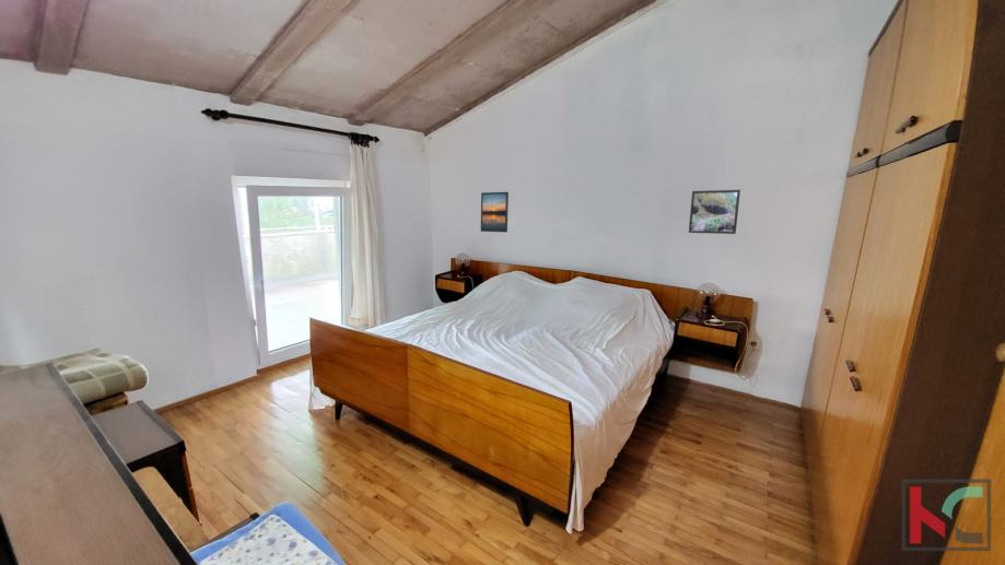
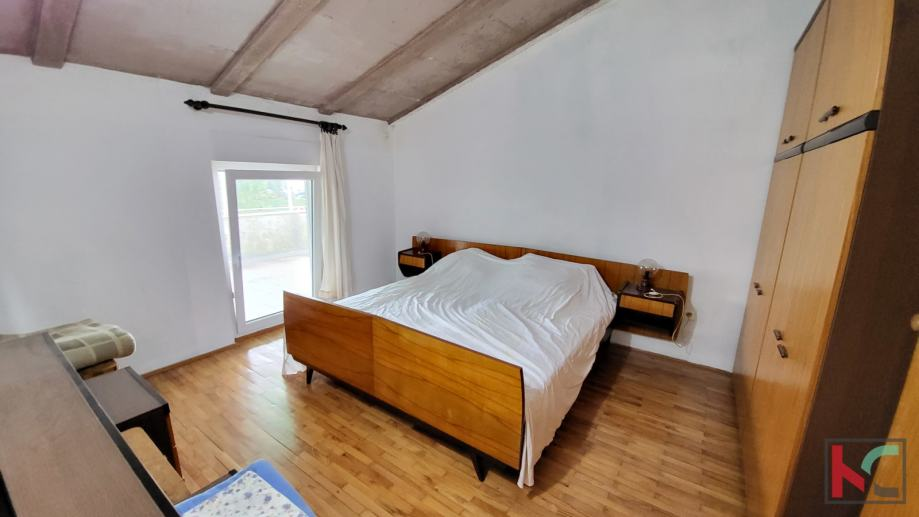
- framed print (493, 212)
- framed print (713, 212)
